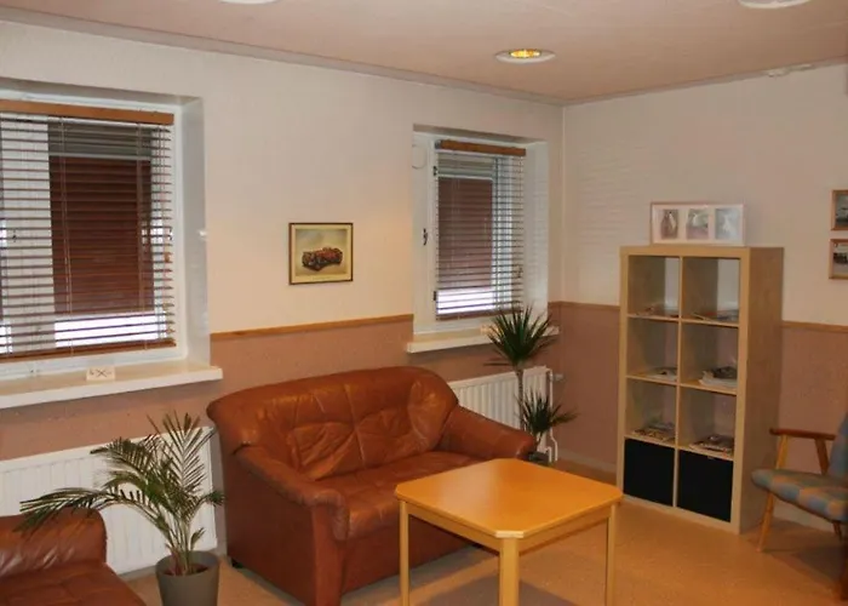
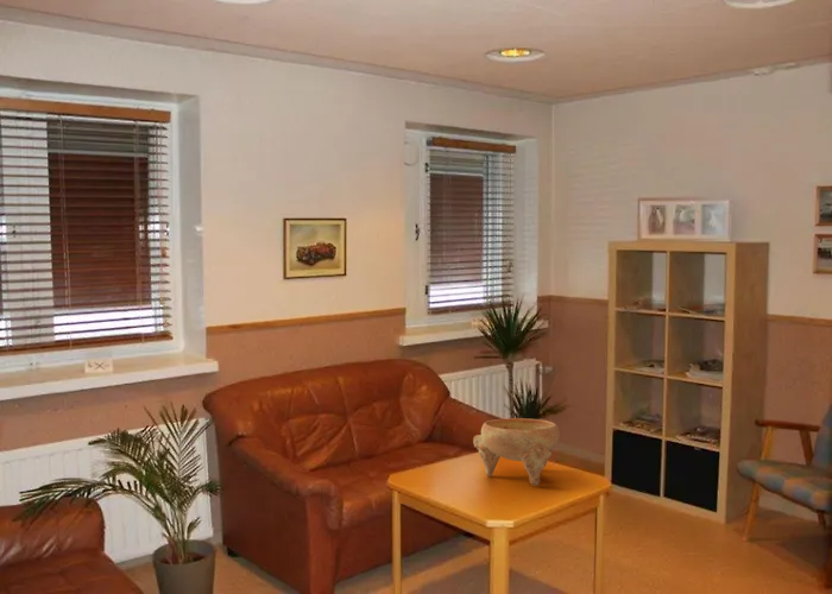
+ decorative bowl (523, 449)
